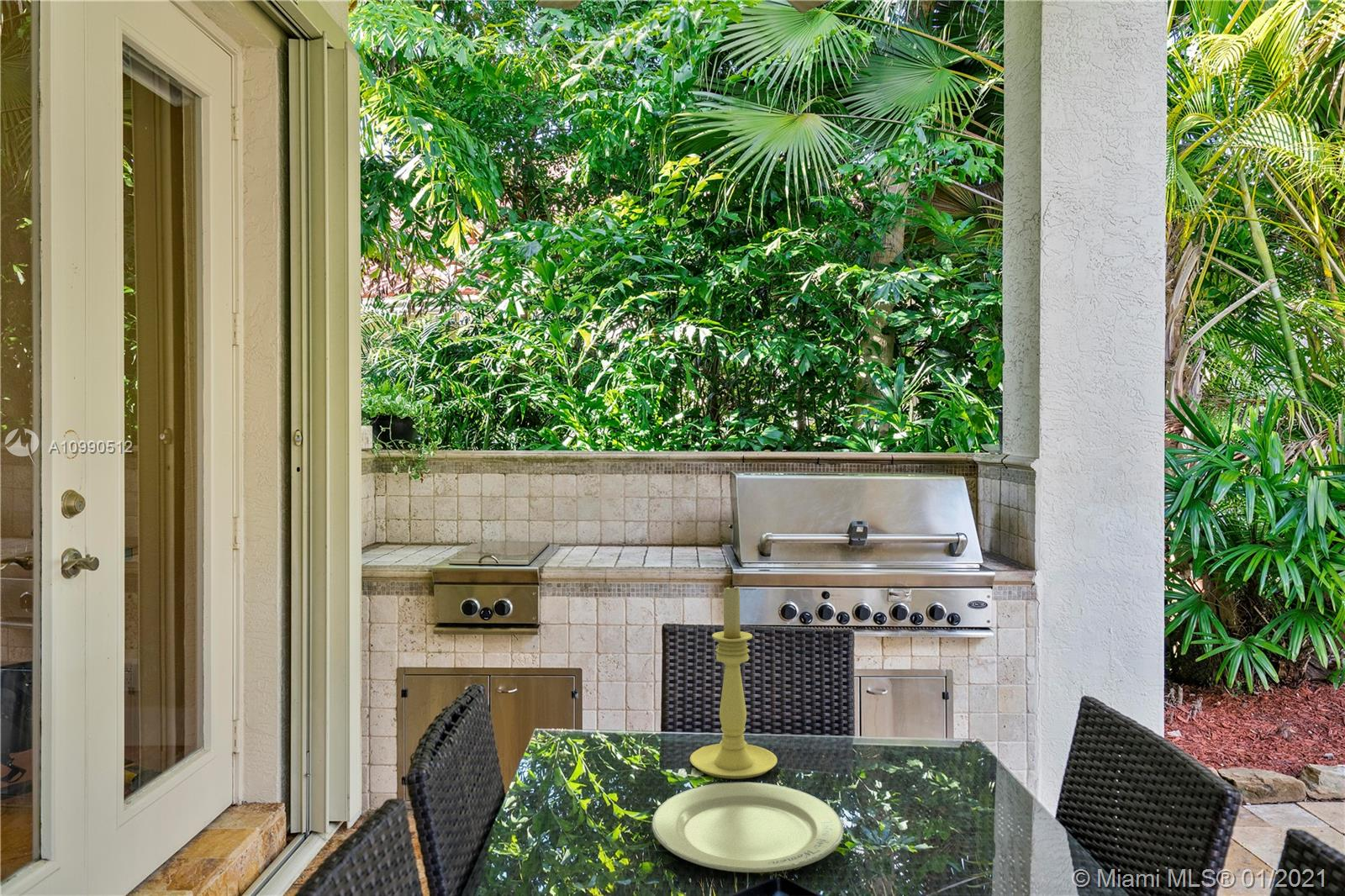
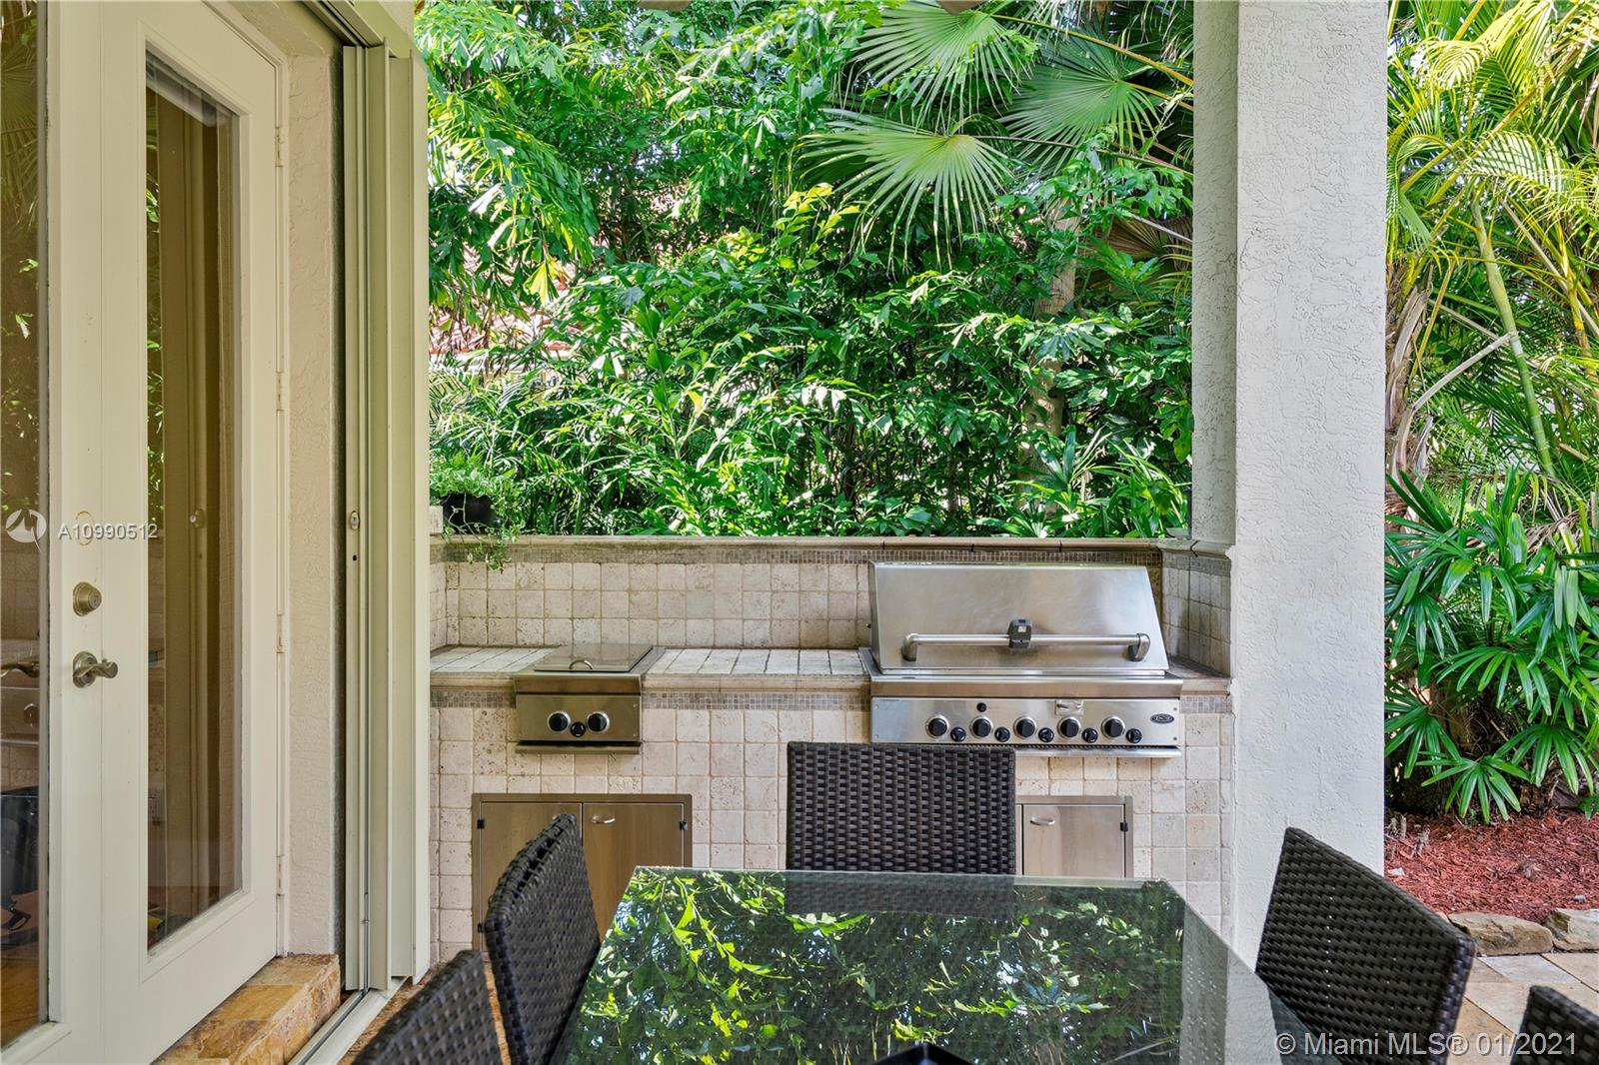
- chinaware (746, 828)
- candle holder (732, 673)
